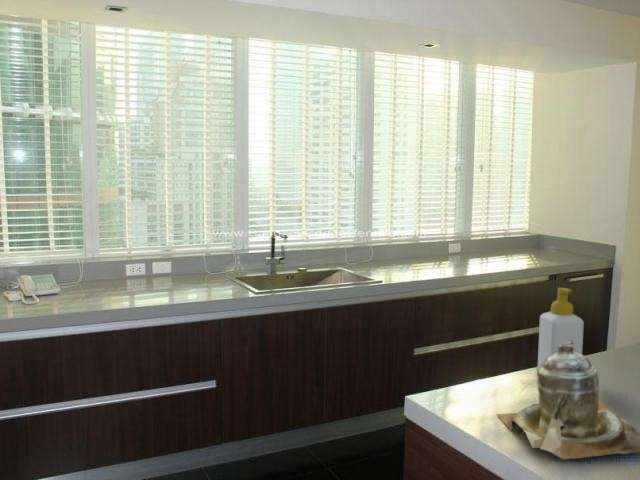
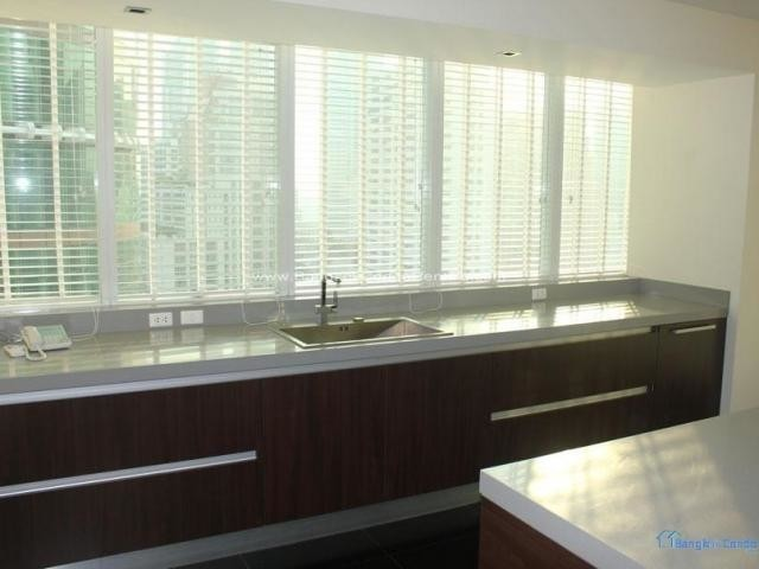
- teapot (574, 388)
- soap bottle (560, 333)
